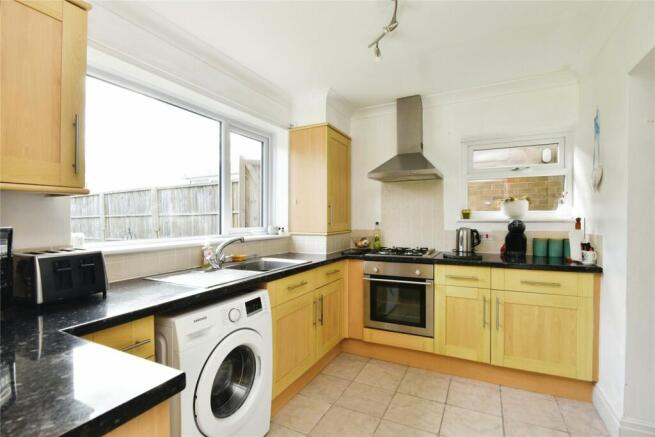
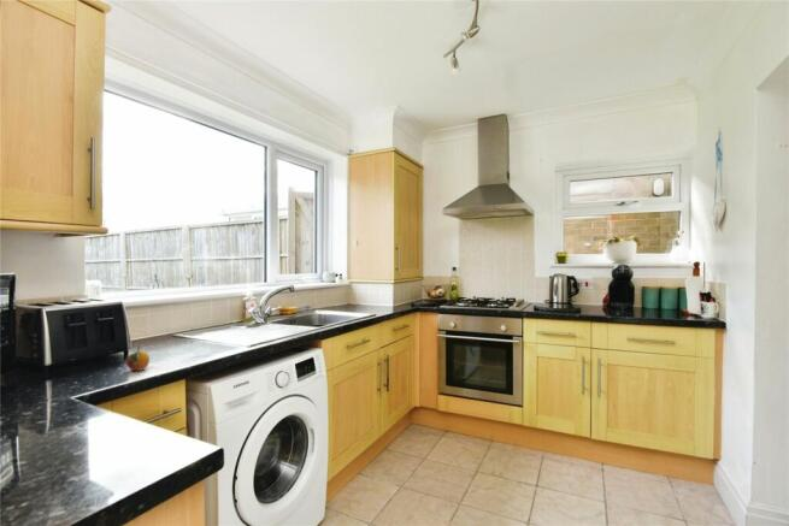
+ fruit (136, 357)
